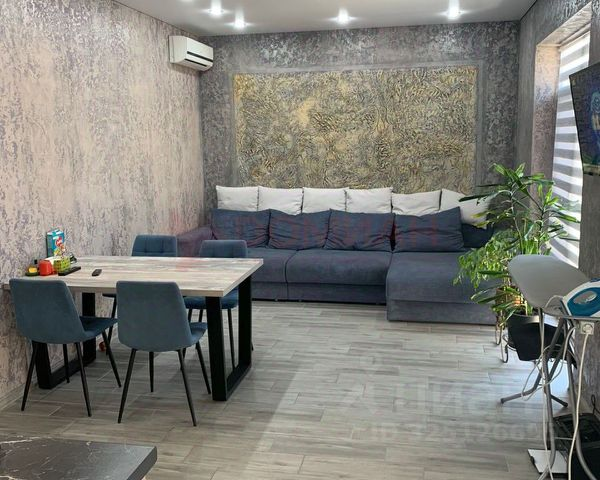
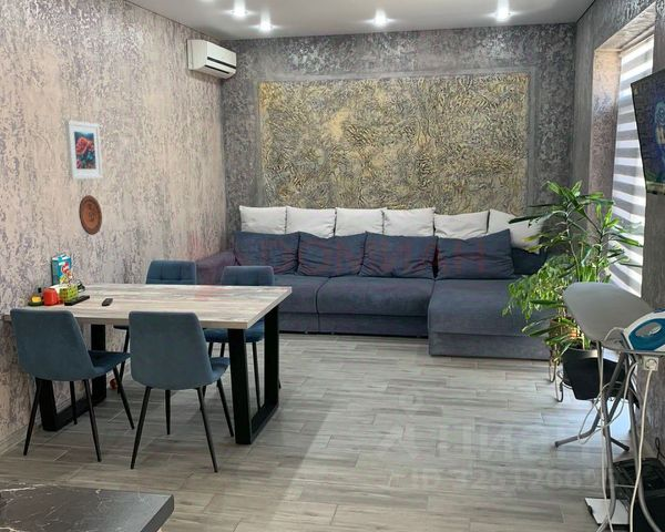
+ decorative plate (90, 215)
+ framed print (84, 151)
